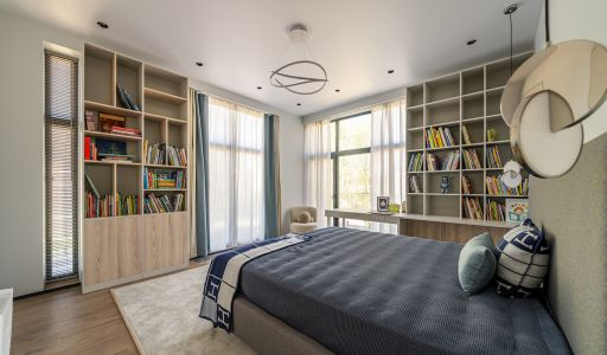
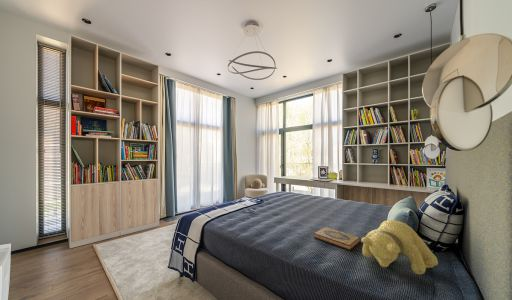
+ teddy bear (393, 246)
+ hardback book (336, 237)
